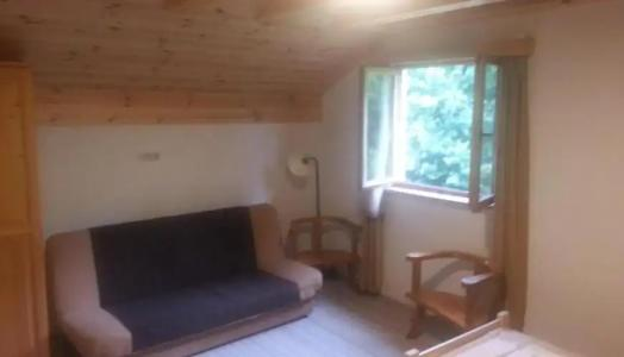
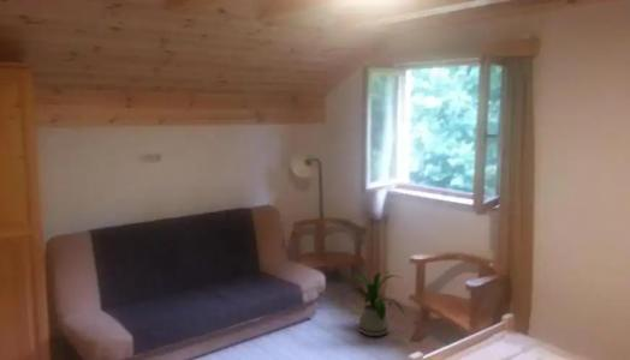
+ house plant (374, 296)
